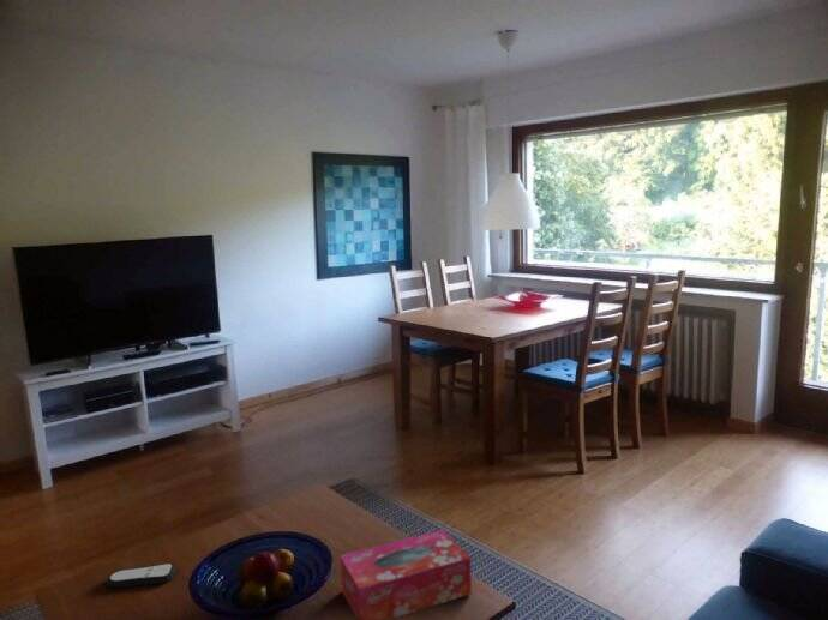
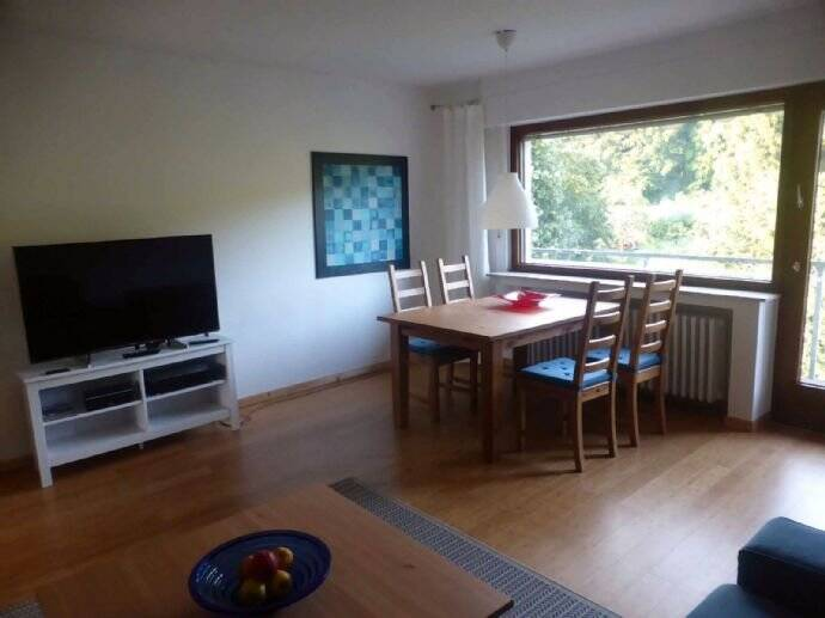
- tissue box (404, 574)
- remote control (142, 576)
